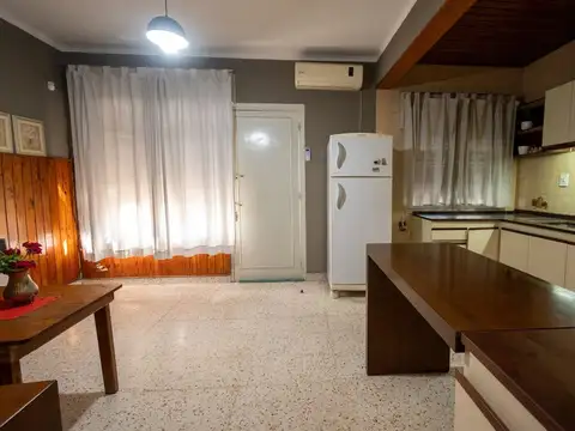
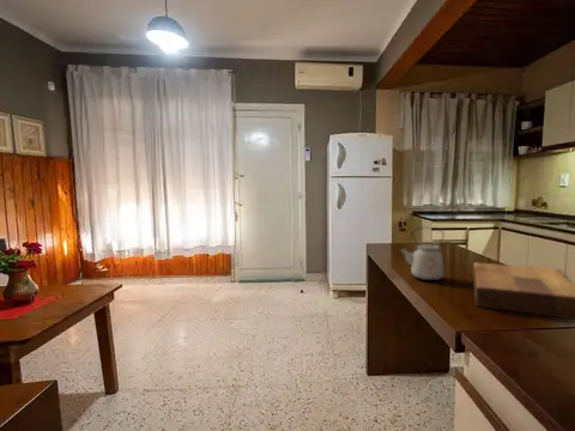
+ kettle (420, 251)
+ cutting board (521, 285)
